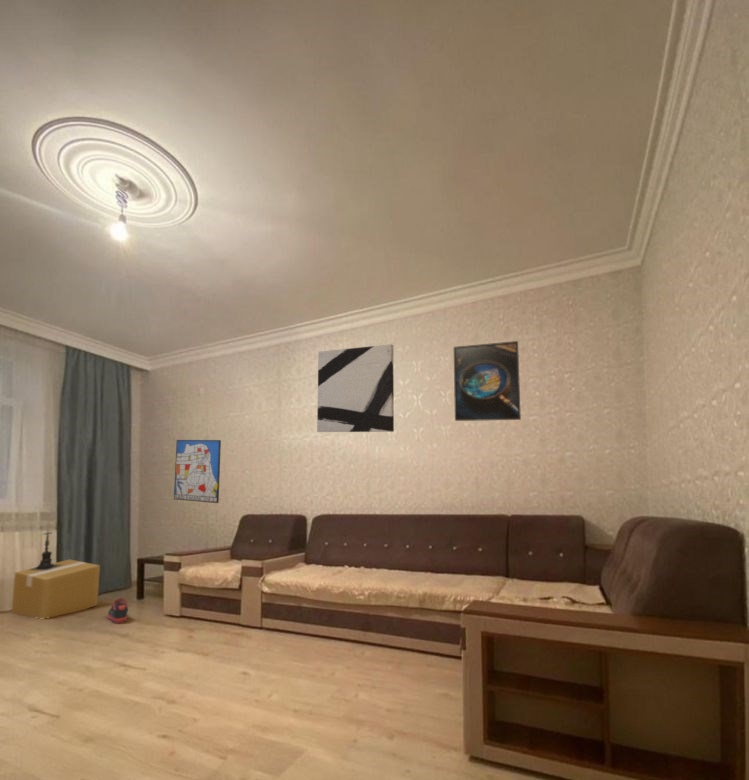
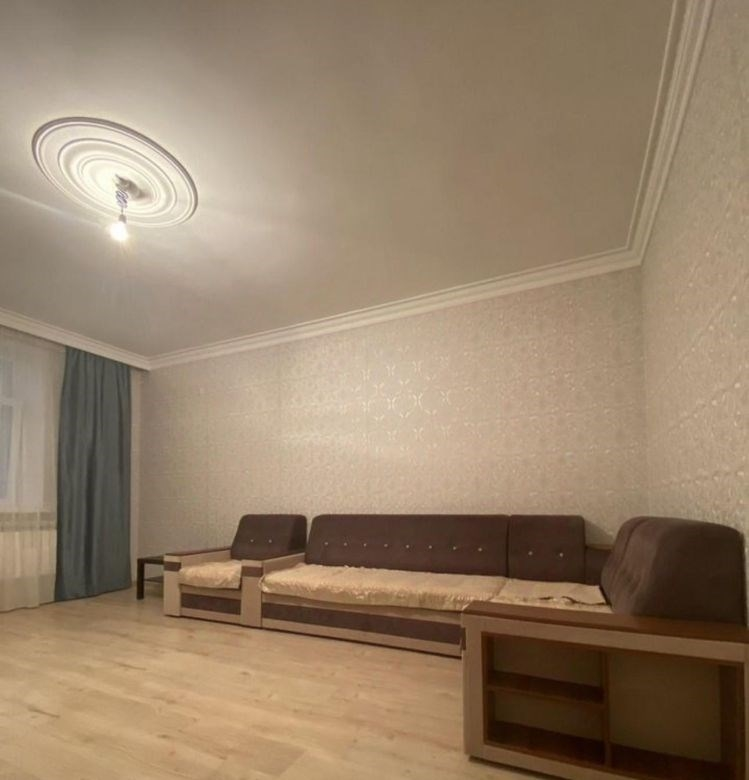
- cardboard box (57, 589)
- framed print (485, 381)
- wall art (196, 470)
- wall art (354, 389)
- shoe (119, 607)
- candle holder (47, 546)
